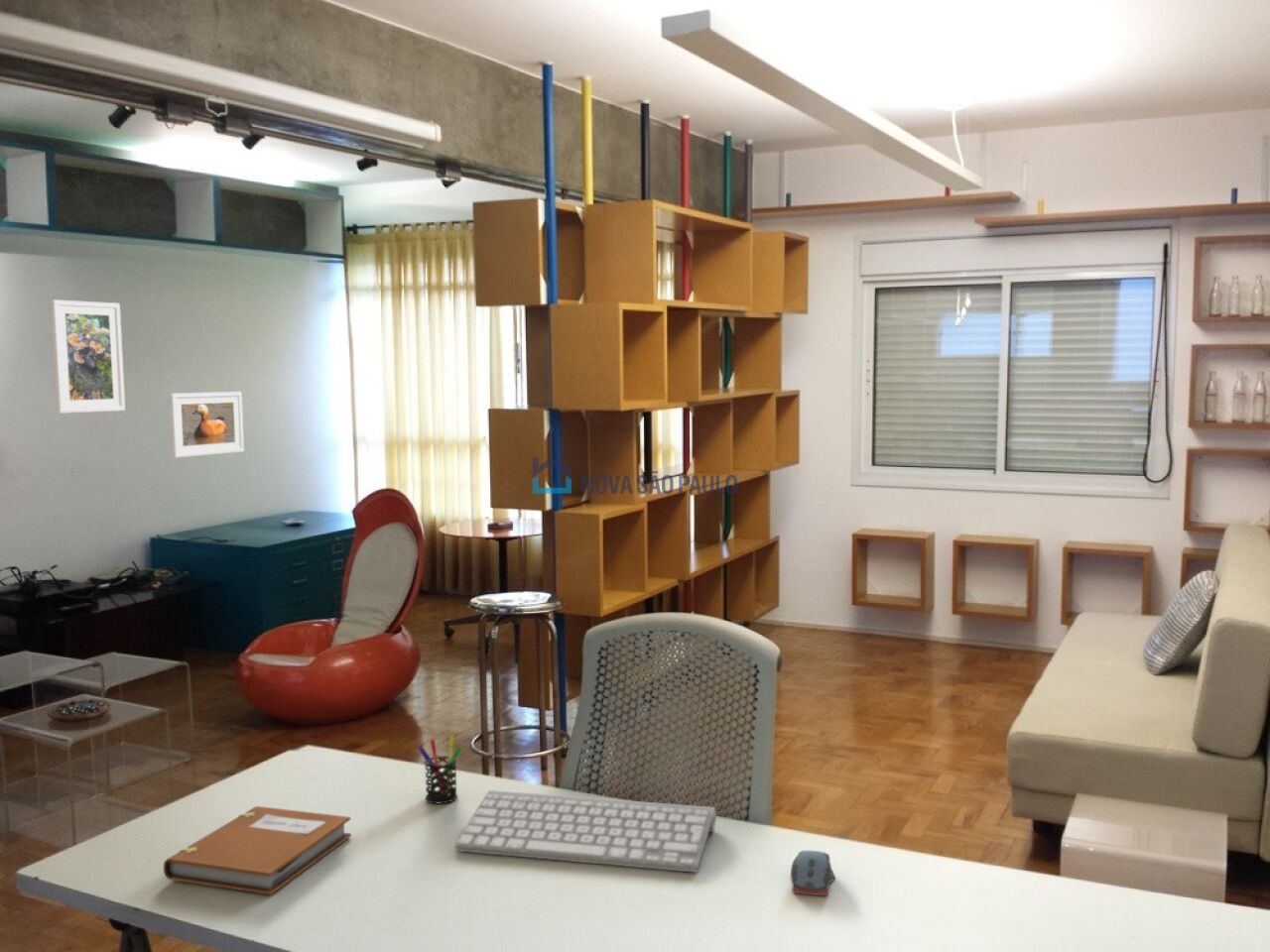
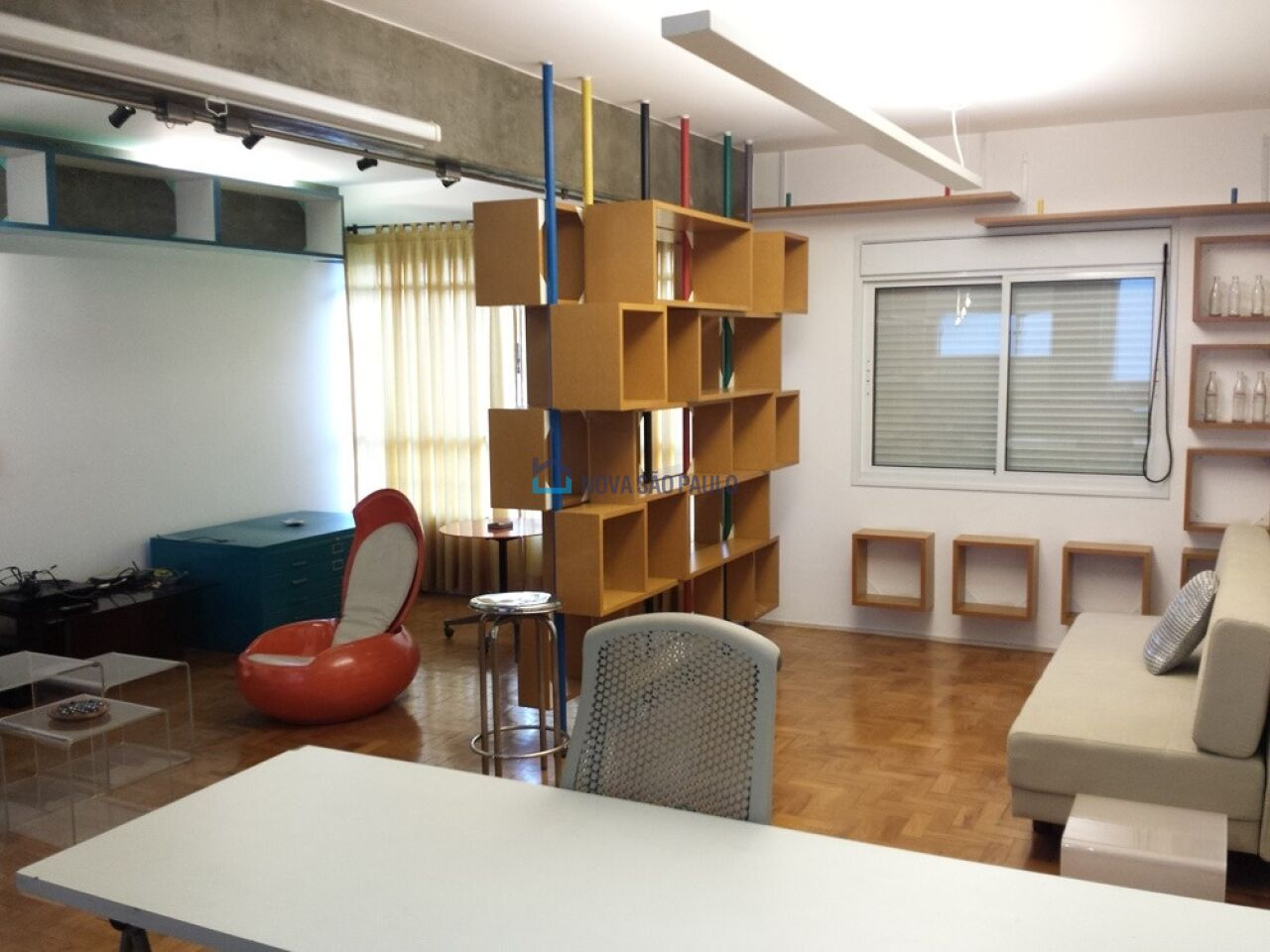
- pen holder (443, 767)
- computer keyboard (587, 826)
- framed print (88, 357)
- notebook (262, 845)
- computer mouse (812, 868)
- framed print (207, 423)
